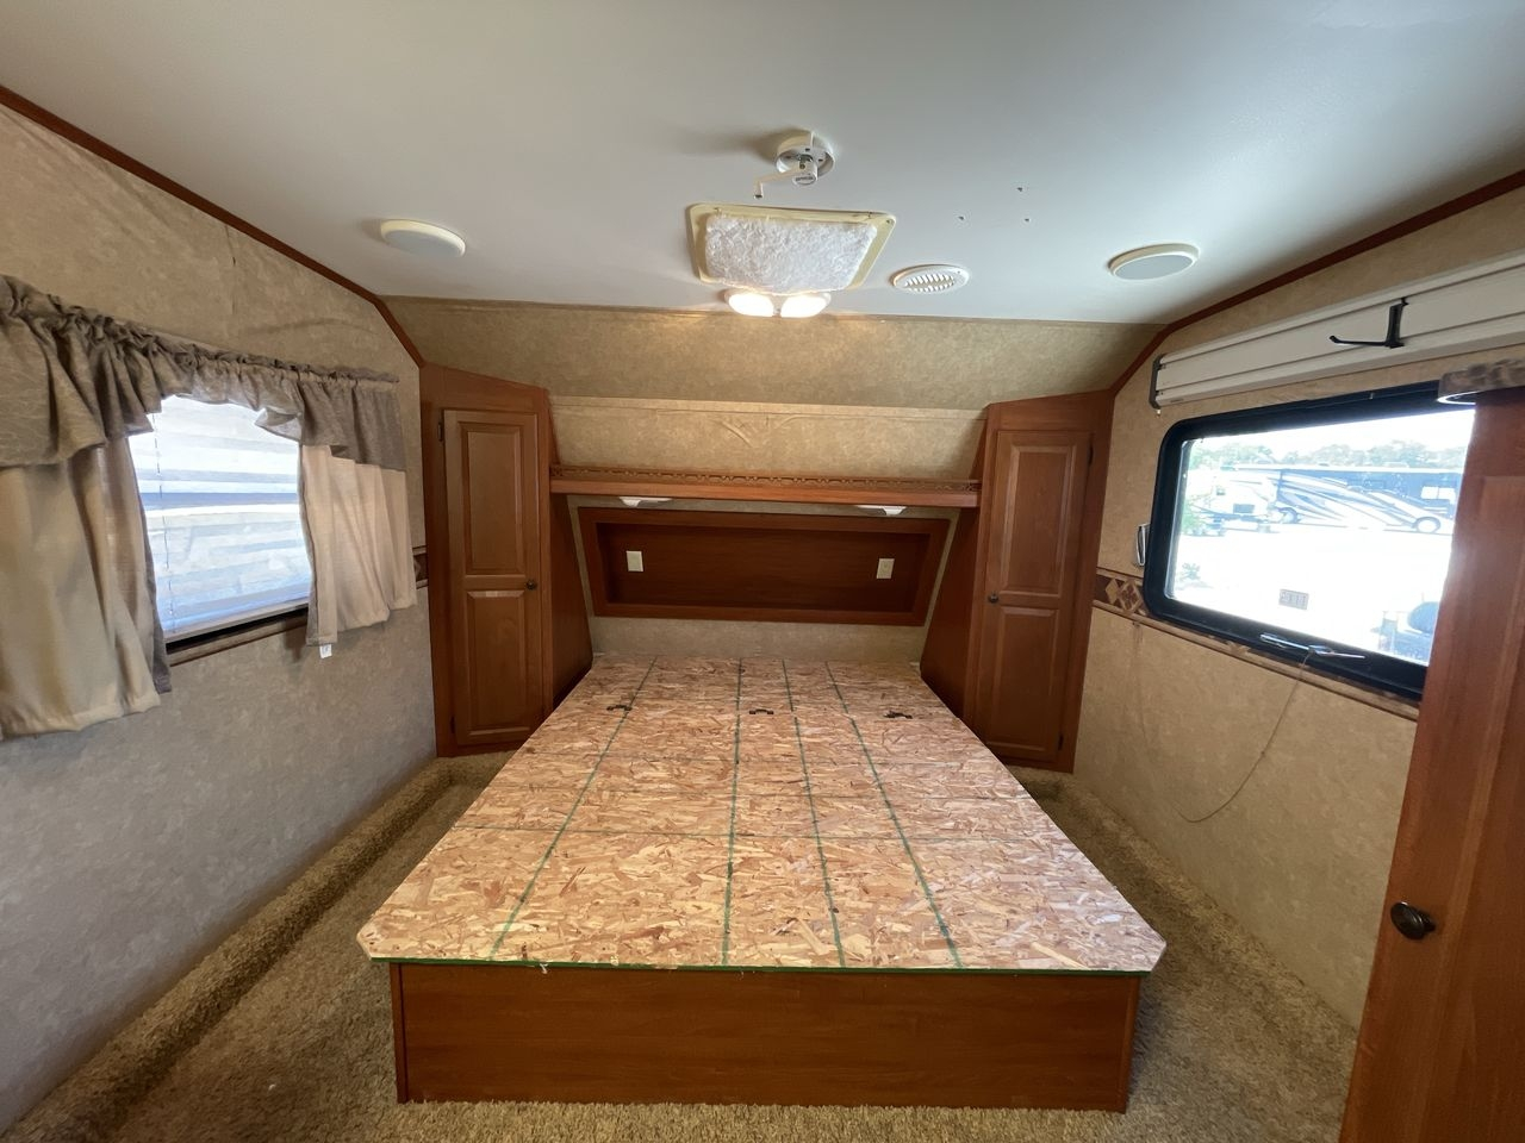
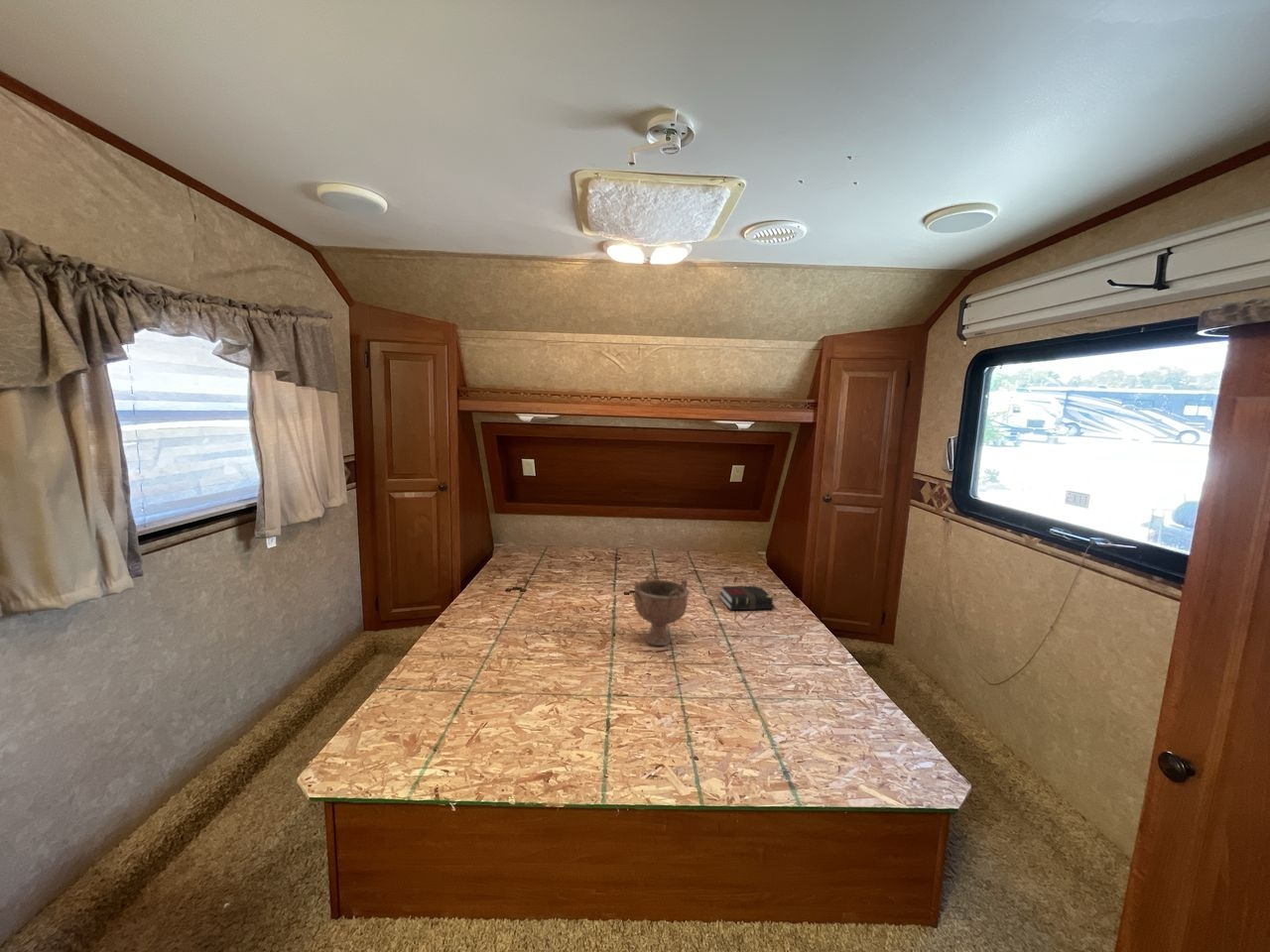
+ decorative bowl (660, 610)
+ book (745, 597)
